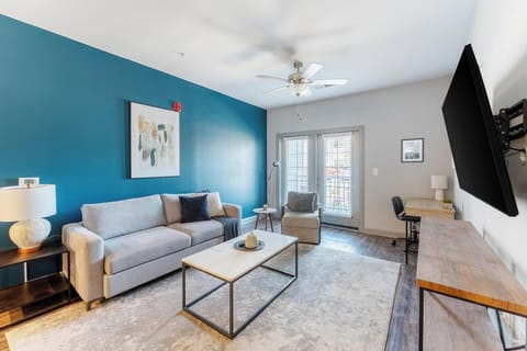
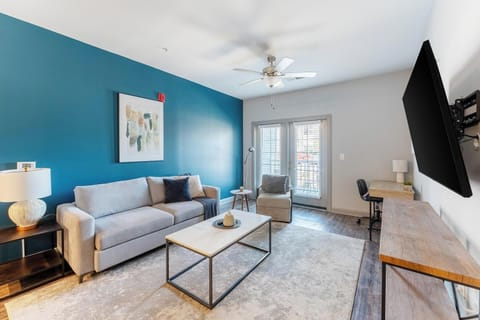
- wall art (412, 150)
